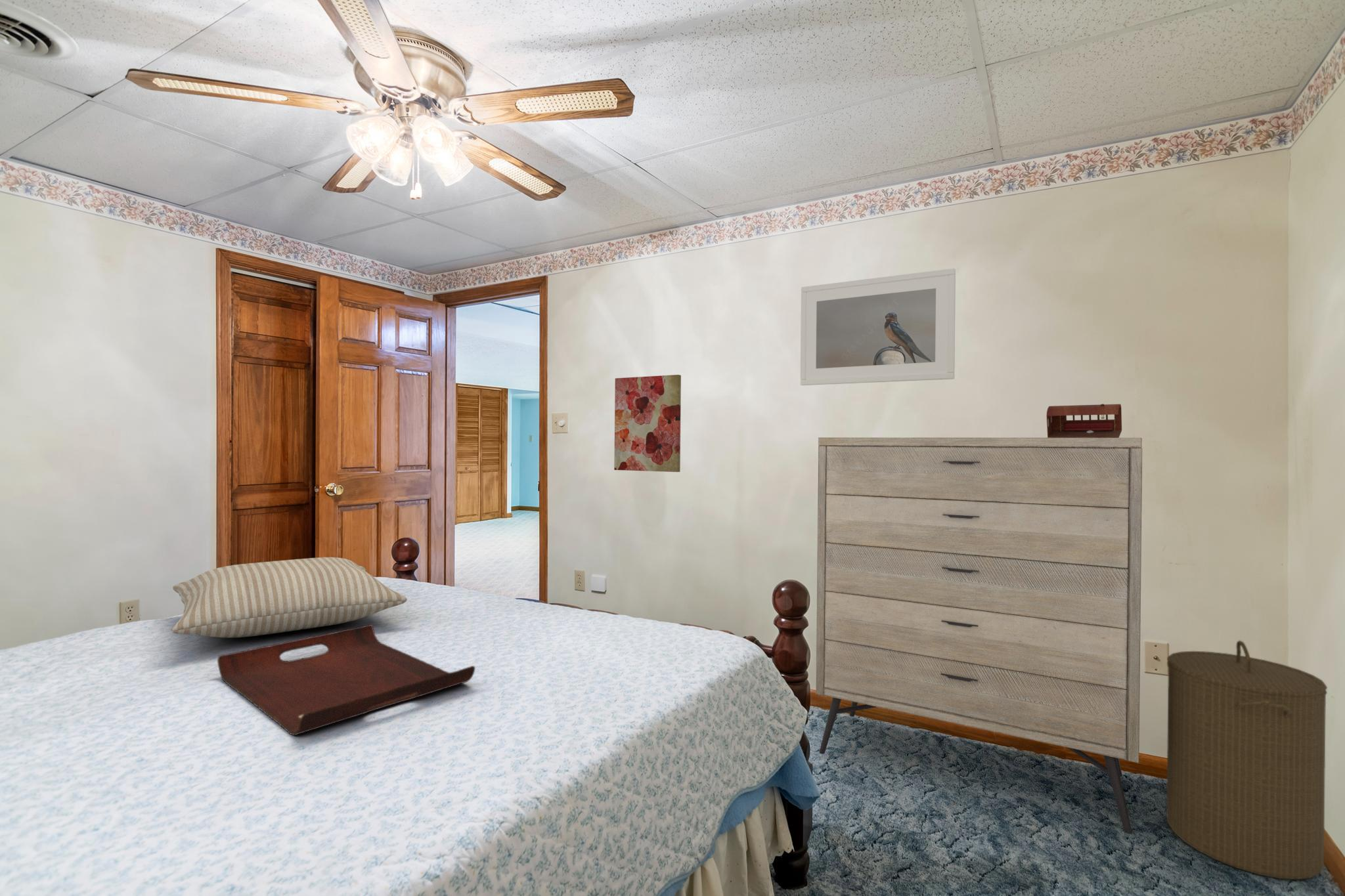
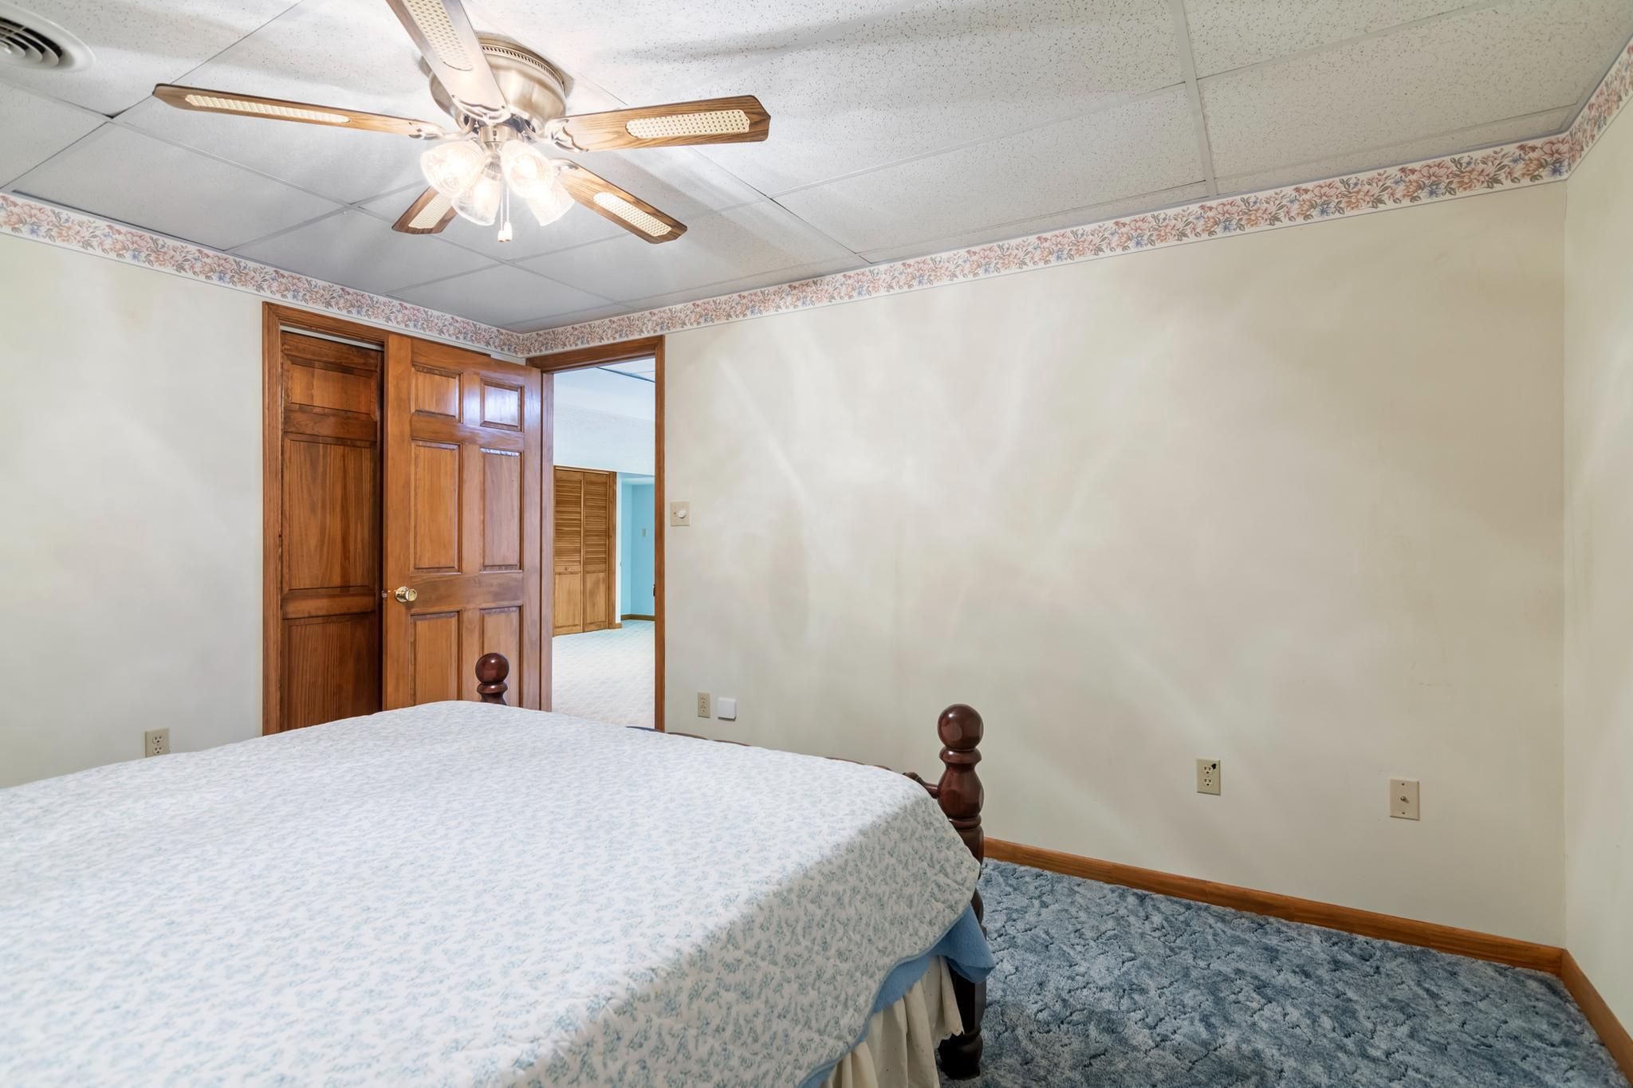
- dresser (967, 601)
- laundry hamper (1241, 742)
- wooden box (1084, 421)
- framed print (873, 330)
- wall art (646, 423)
- serving tray (343, 671)
- pillow (287, 593)
